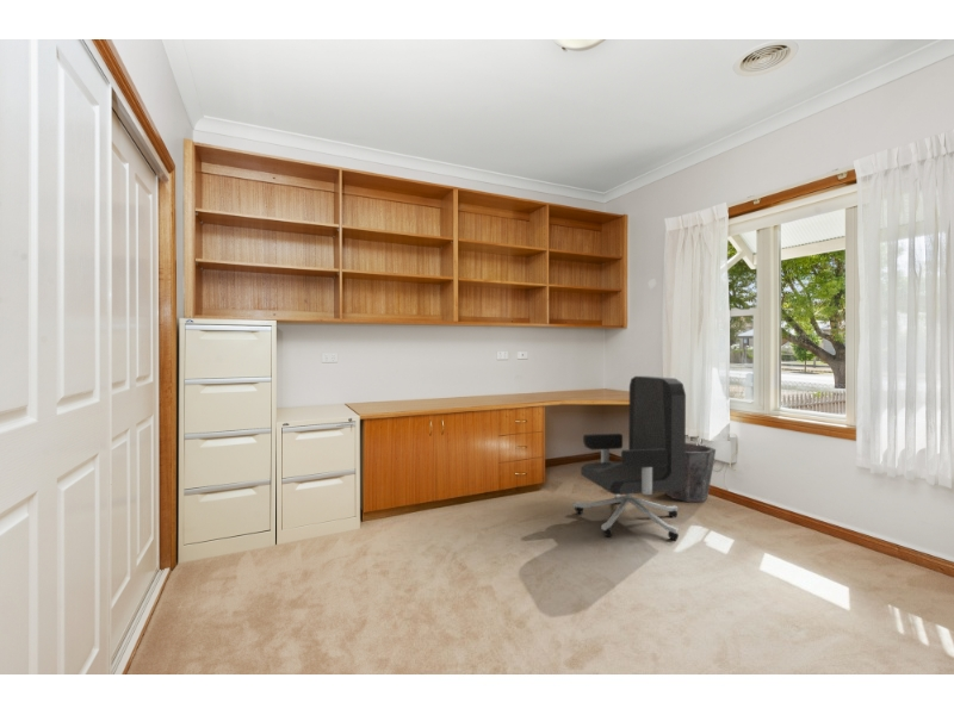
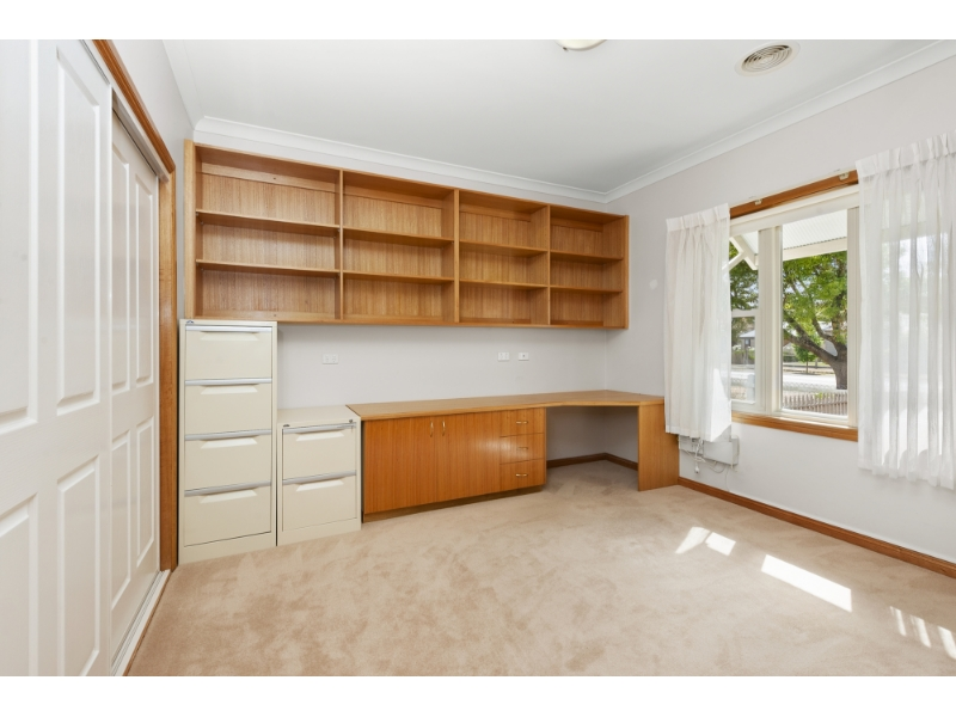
- office chair (632, 448)
- waste bin (686, 471)
